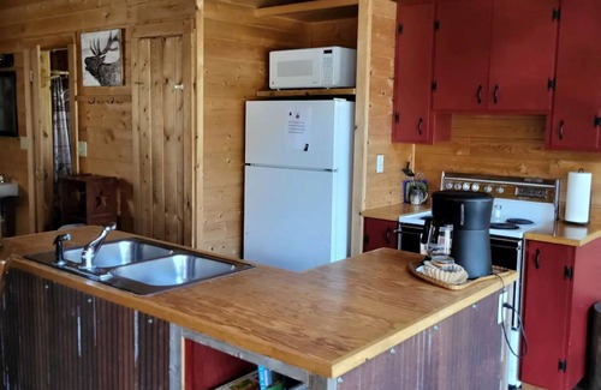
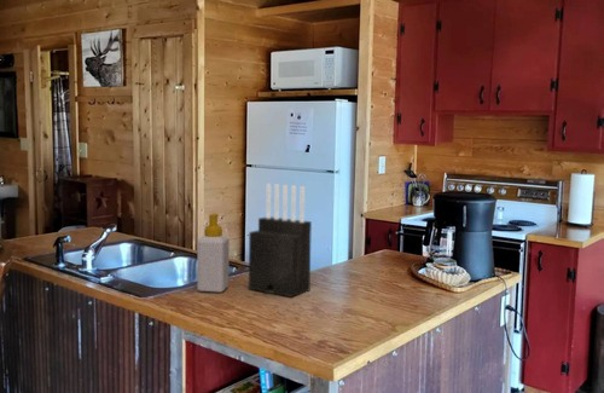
+ soap bottle (213, 252)
+ knife block (278, 238)
